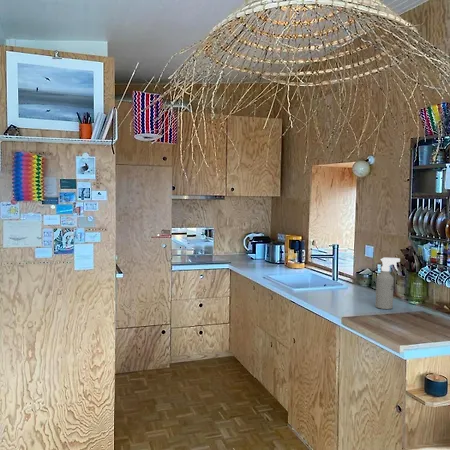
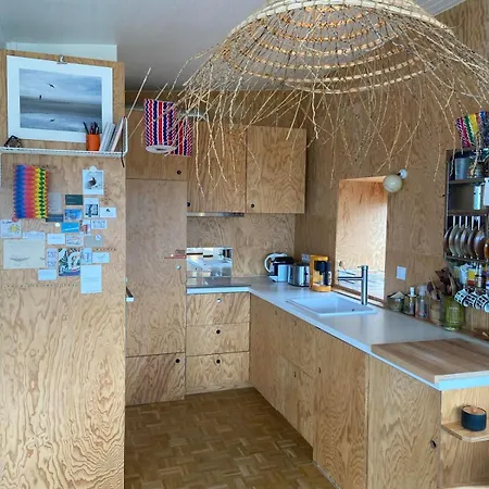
- spray bottle (387, 282)
